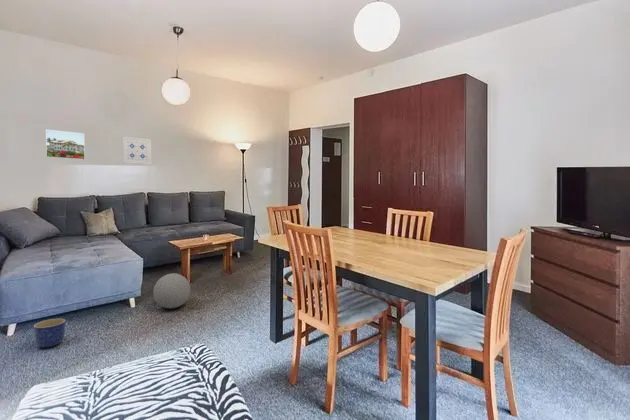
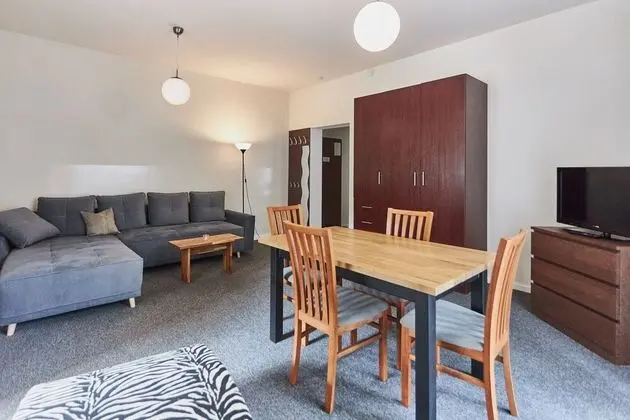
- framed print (65, 144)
- decorative ball (172, 290)
- planter (50, 333)
- wall art (137, 151)
